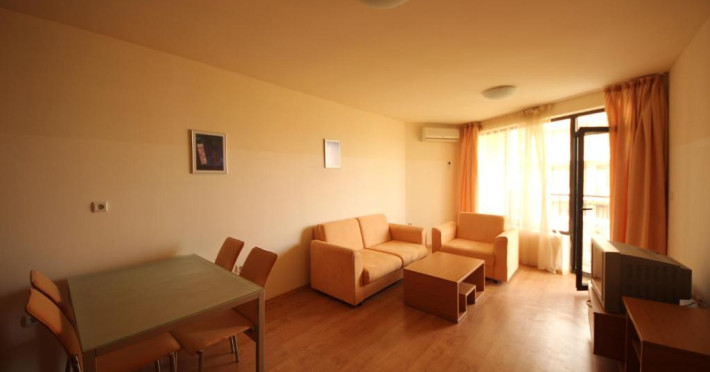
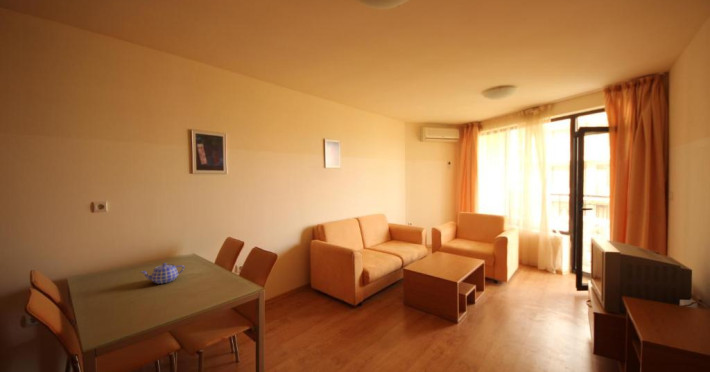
+ teapot (163, 272)
